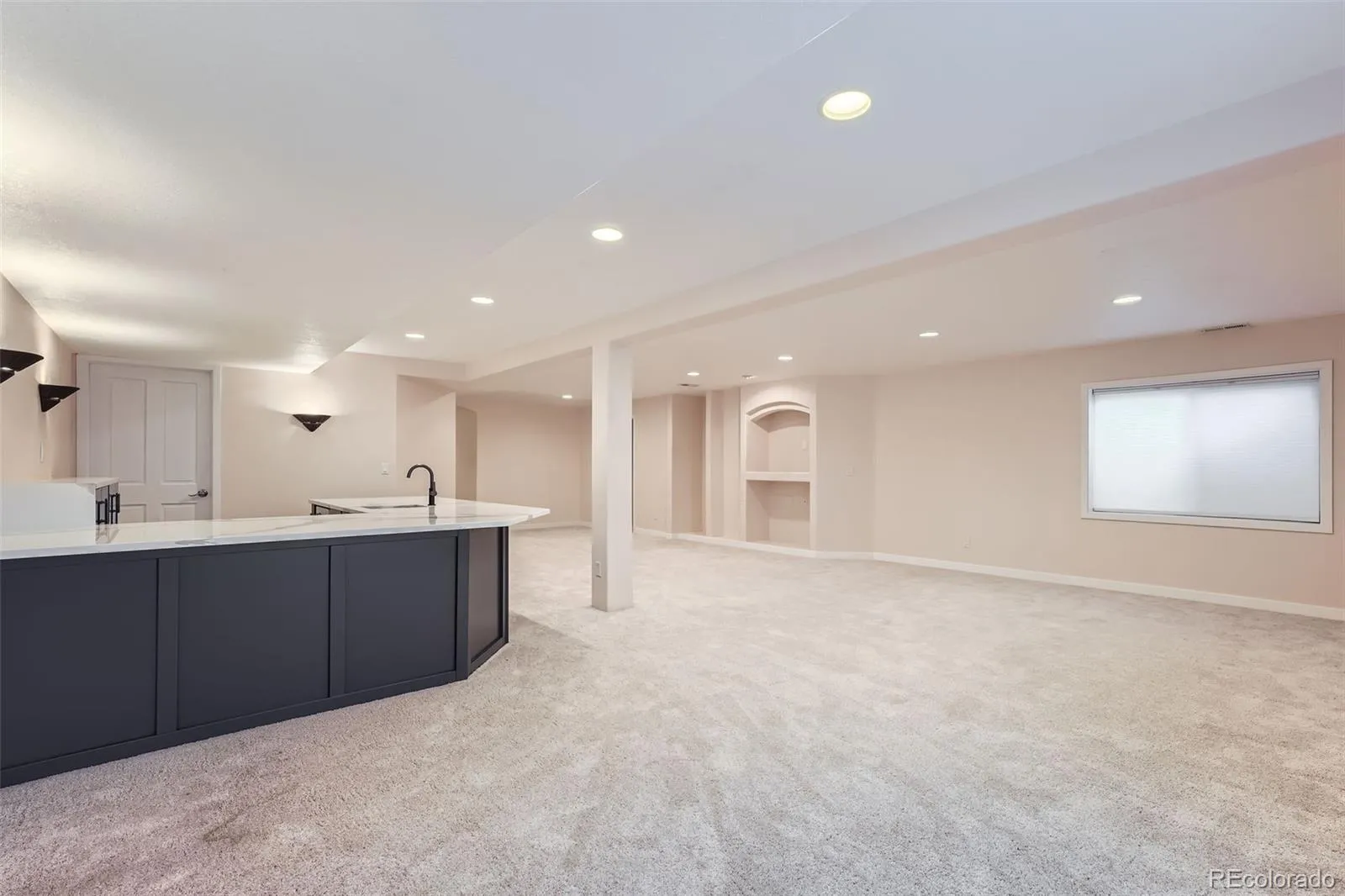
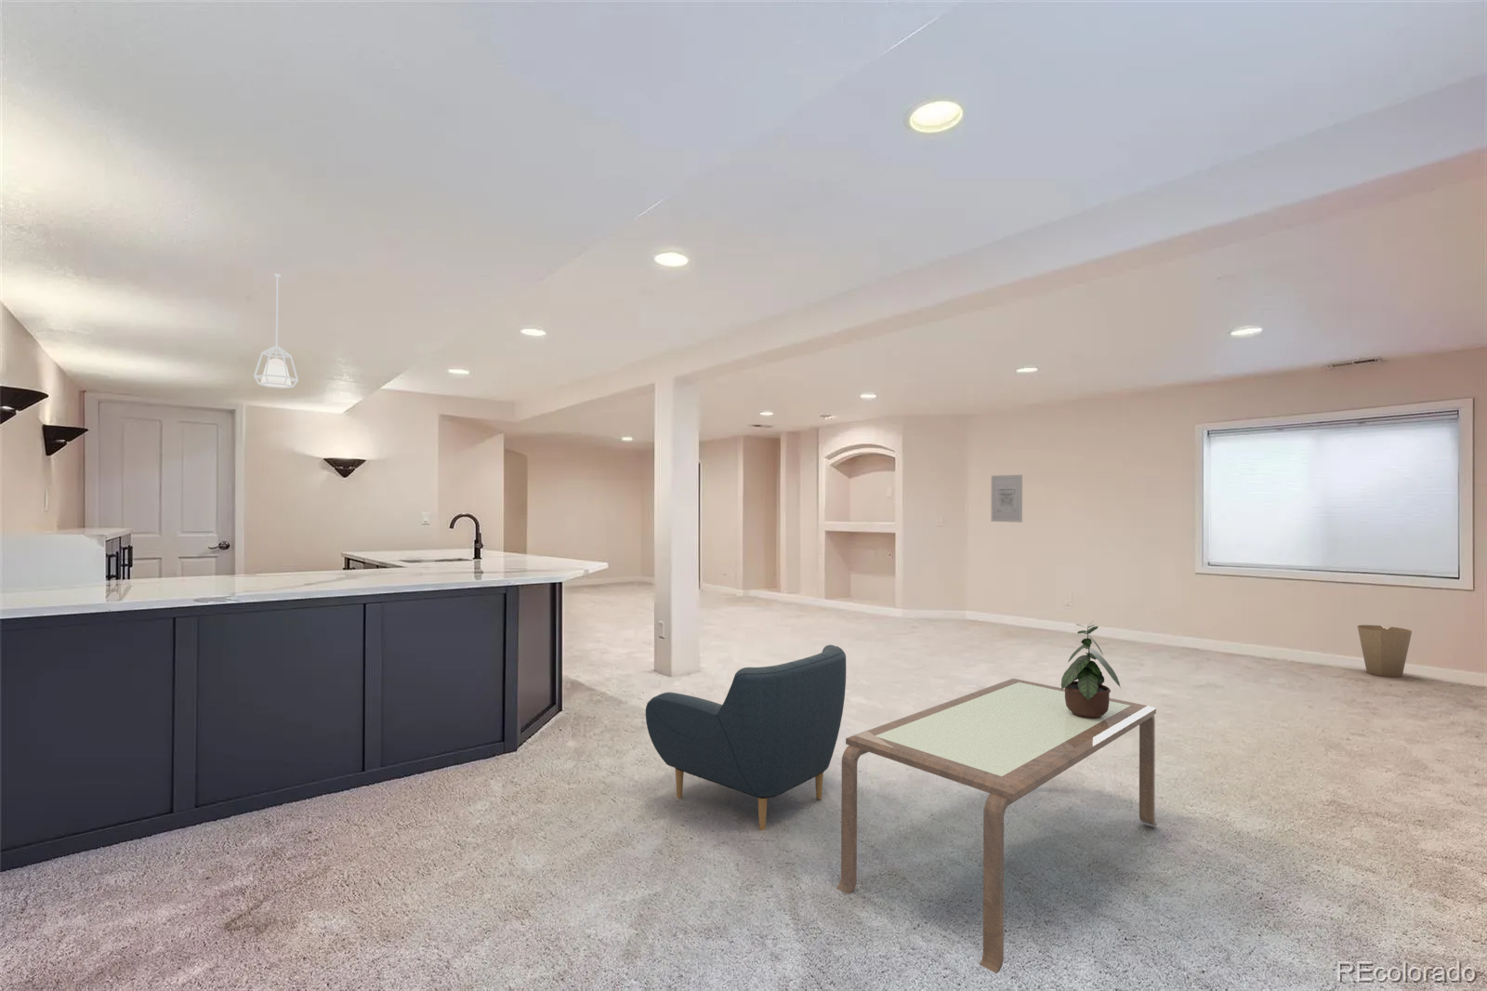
+ pendant lamp (276, 330)
+ coffee table (1012, 786)
+ trash can (1384, 650)
+ armchair (745, 720)
+ potted plant (1089, 667)
+ wall art (1006, 499)
